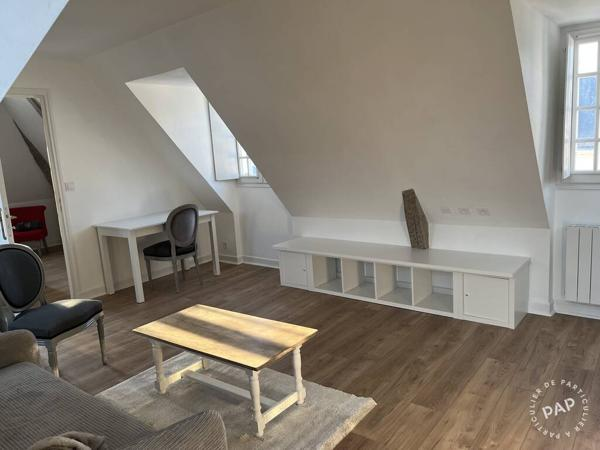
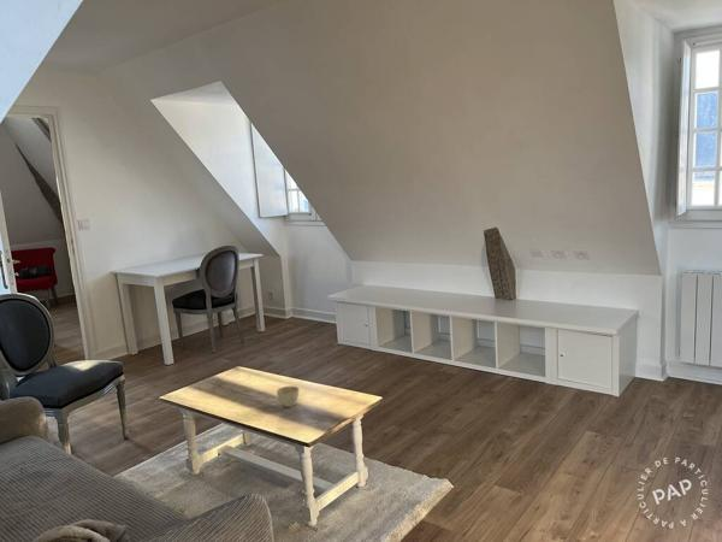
+ flower pot (288, 396)
